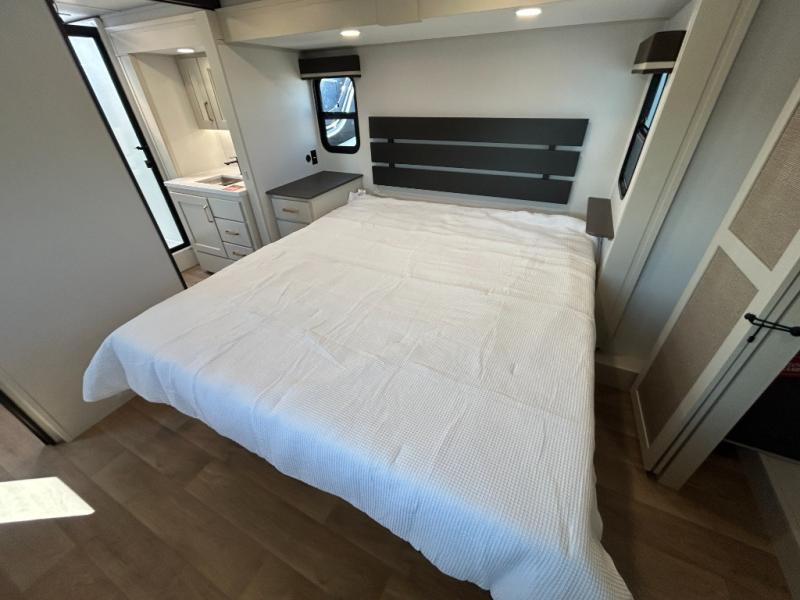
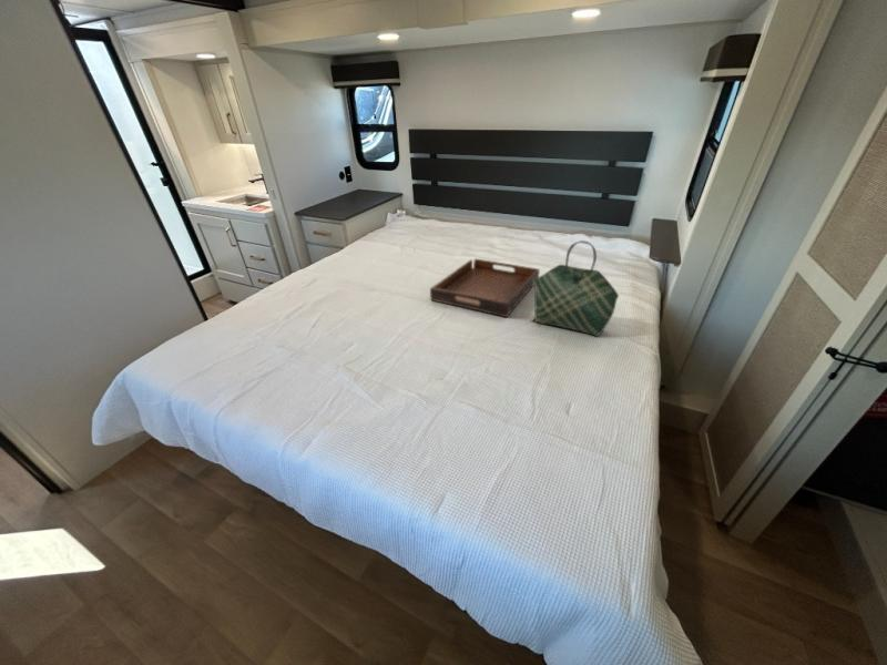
+ tote bag (573, 286)
+ serving tray (487, 284)
